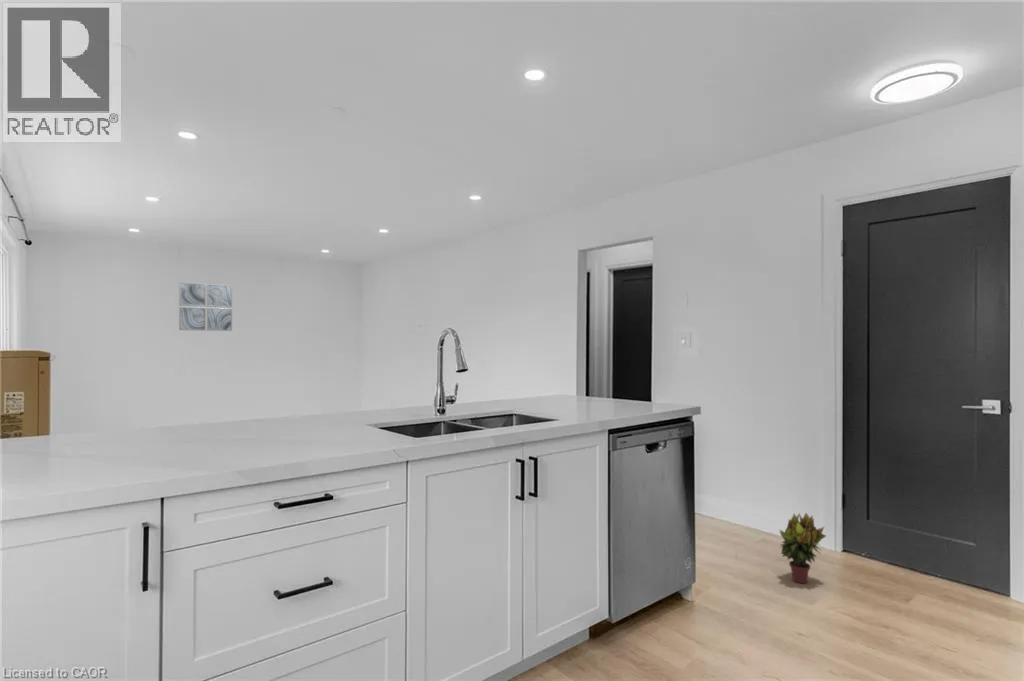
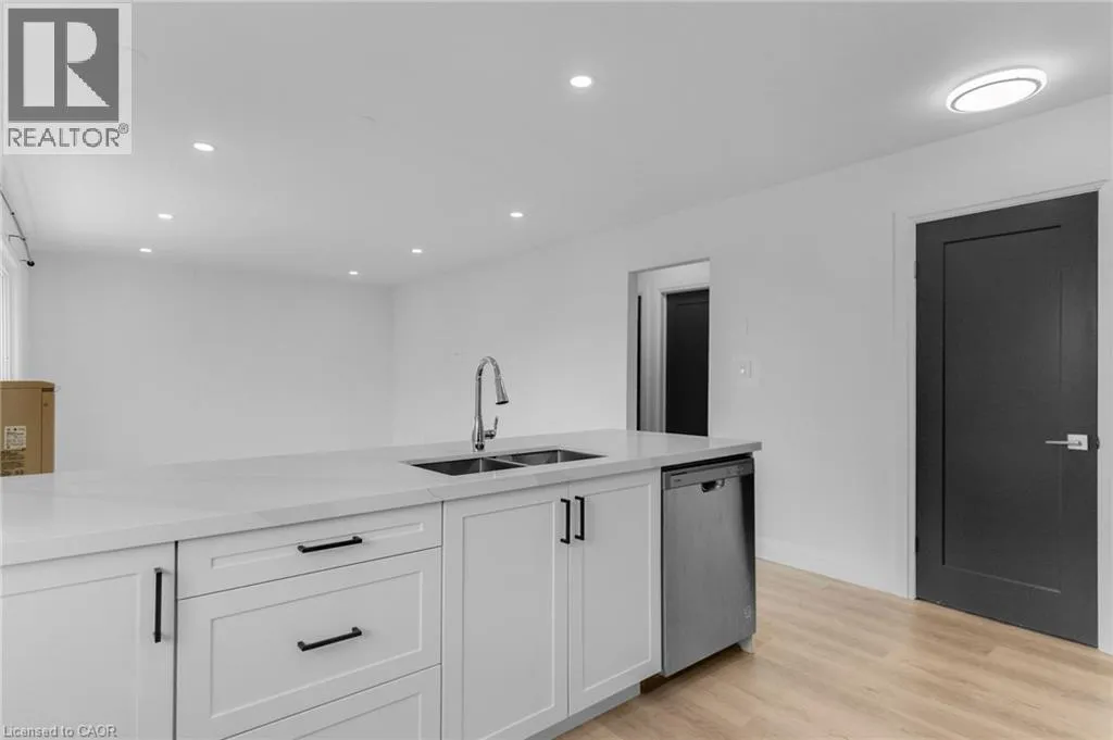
- wall art (205, 306)
- potted plant (799, 547)
